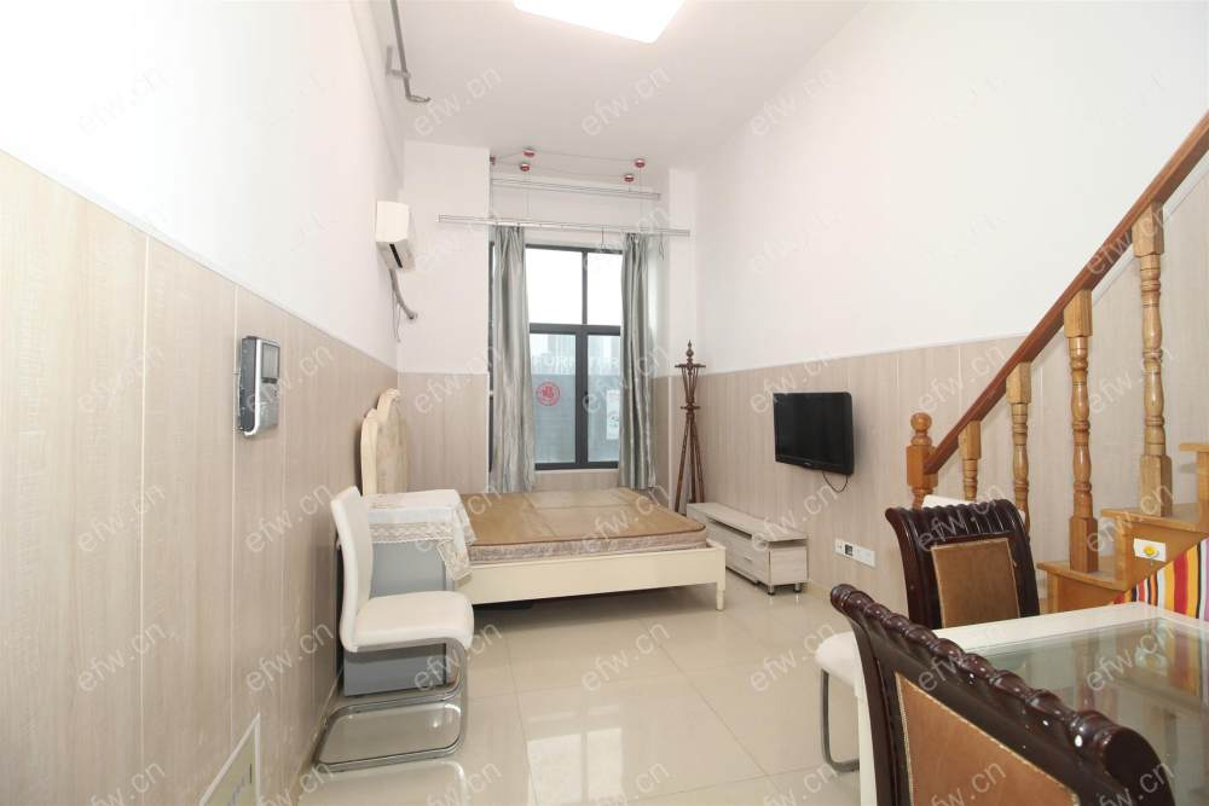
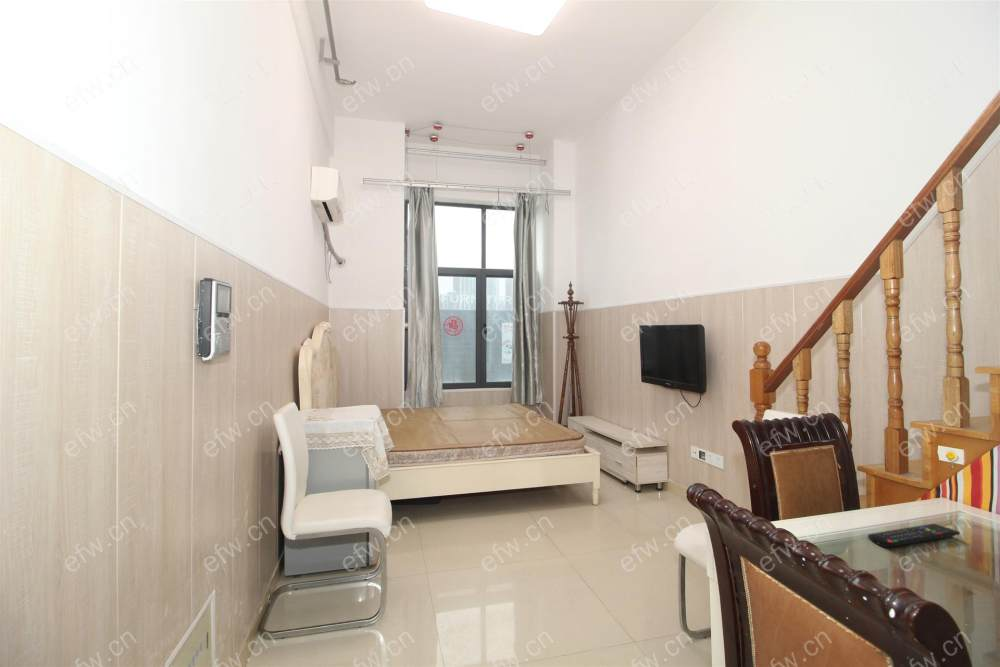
+ remote control (913, 536)
